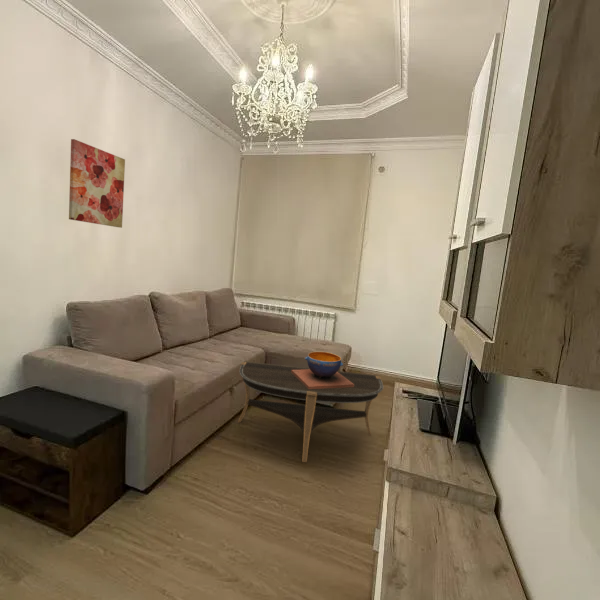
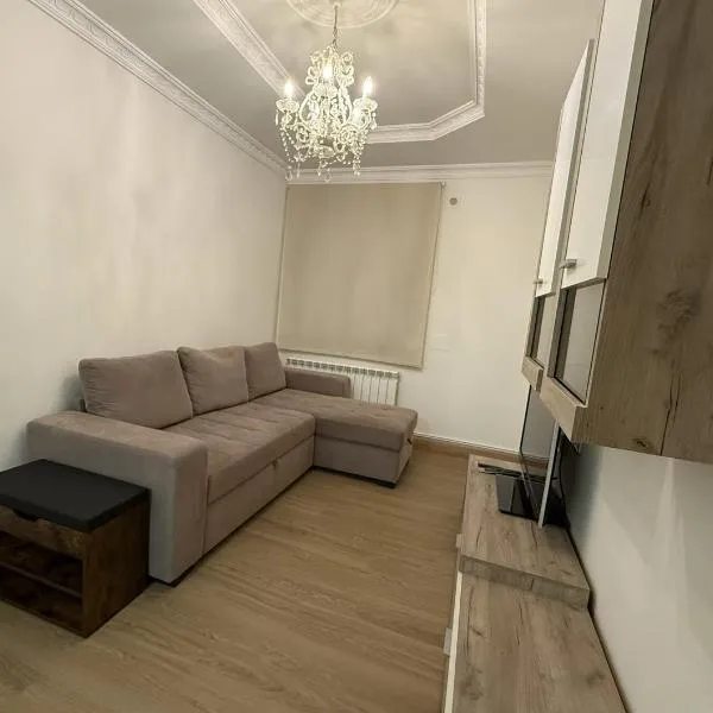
- wall art (98, 187)
- decorative bowl (322, 367)
- coffee table (307, 411)
